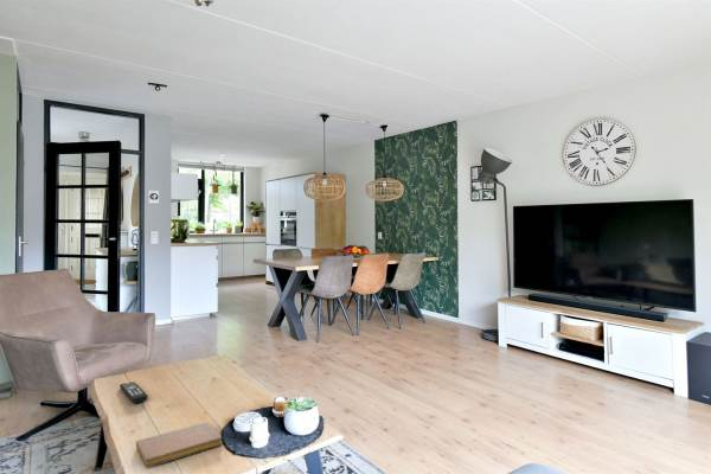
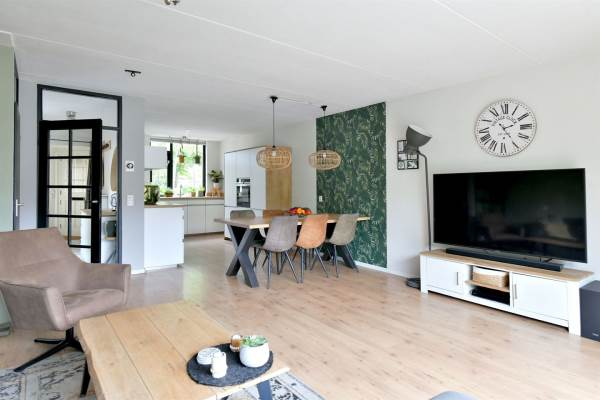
- notebook (179, 442)
- remote control (133, 391)
